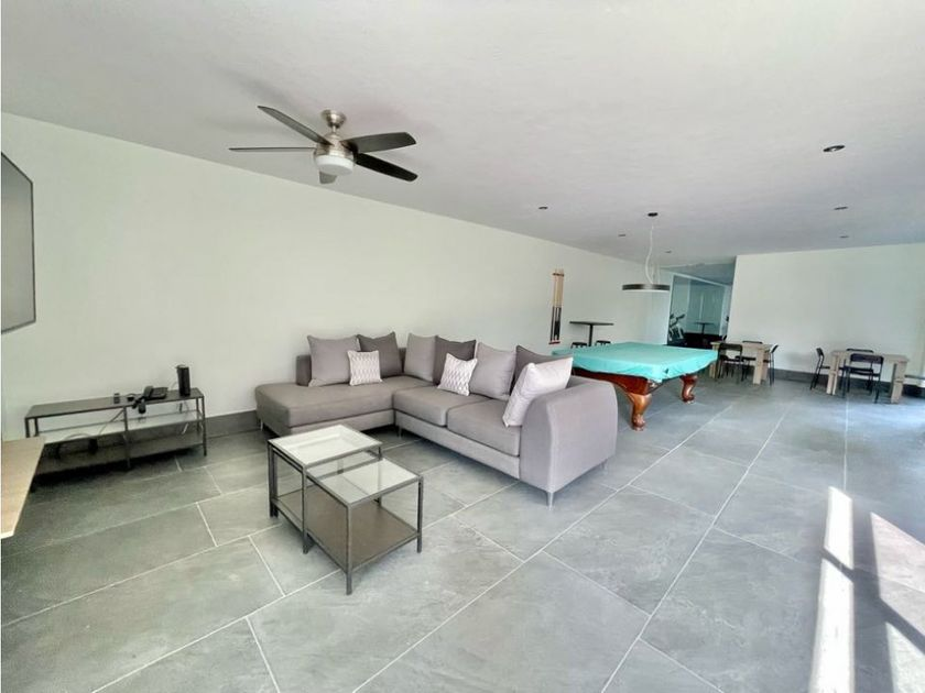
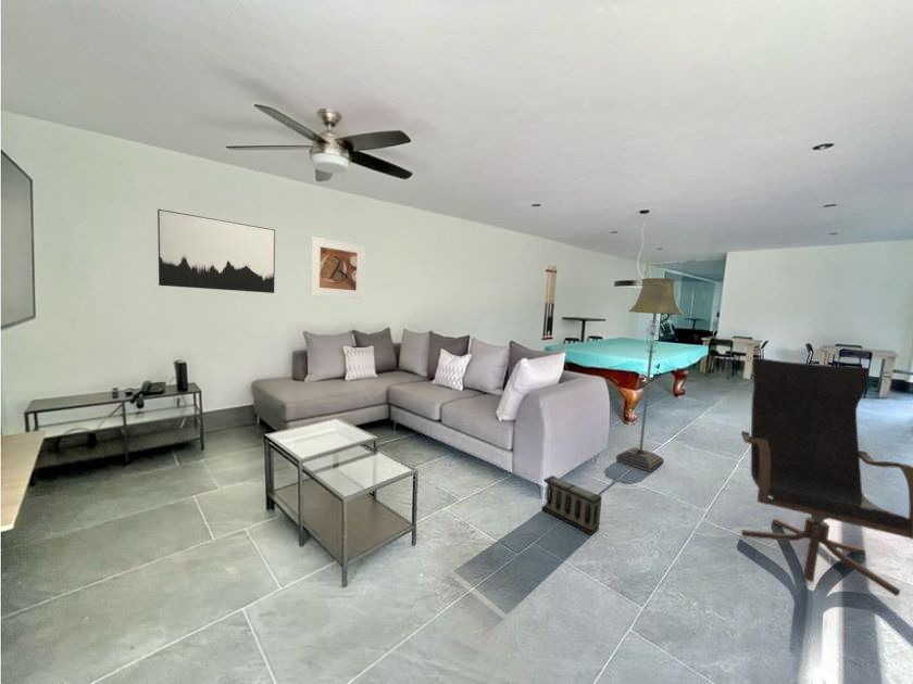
+ wall art (221, 255)
+ lounge chair (815, 457)
+ speaker (570, 503)
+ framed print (338, 269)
+ floor lamp (649, 372)
